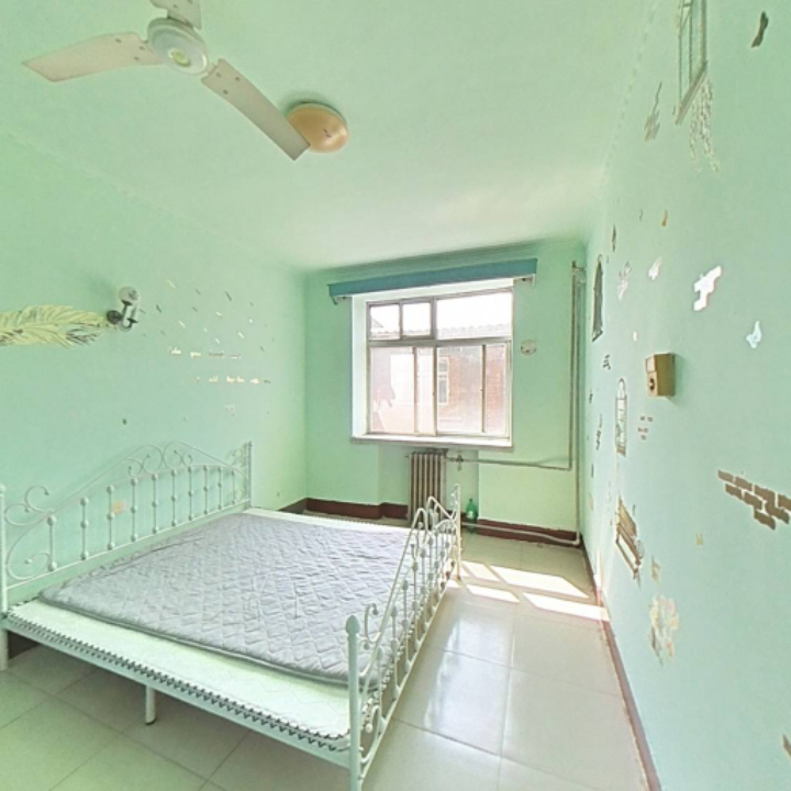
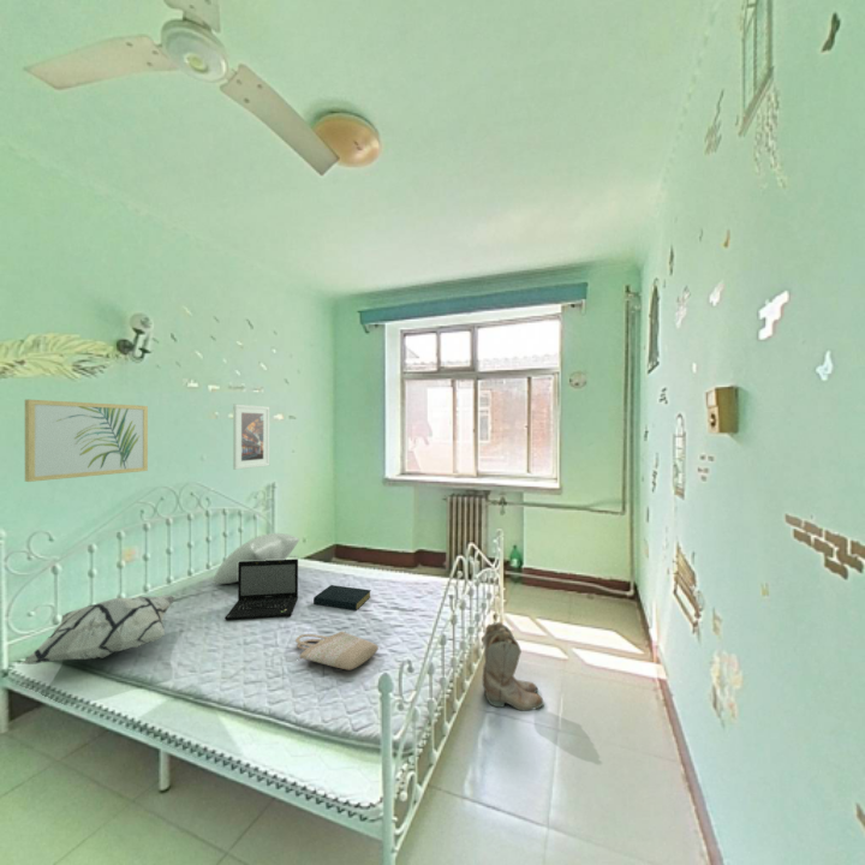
+ laptop (263, 587)
+ hardback book (342, 597)
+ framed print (252, 436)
+ shopping bag (332, 645)
+ pillow (257, 555)
+ wall art (93, 439)
+ decorative pillow (111, 625)
+ boots (512, 662)
